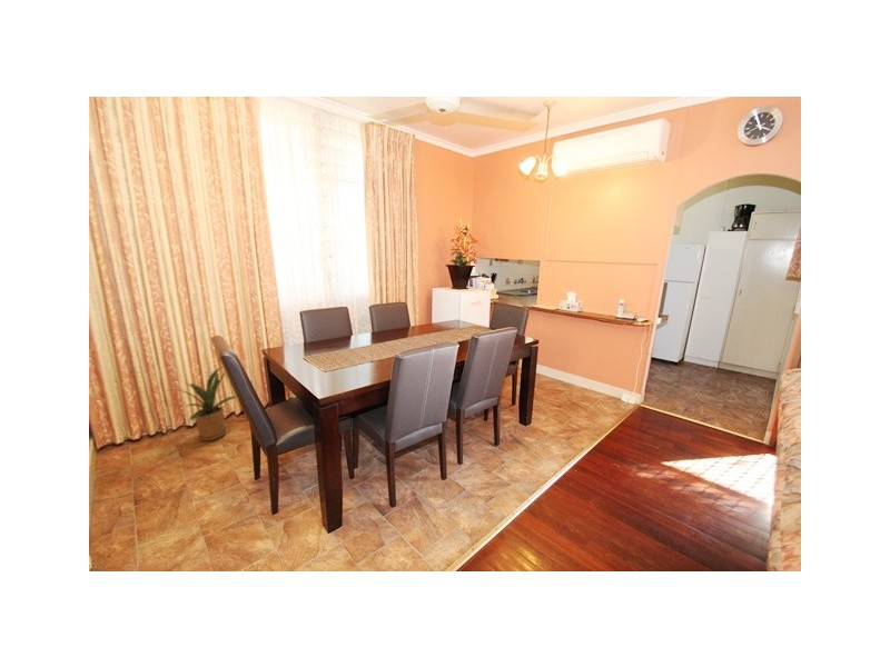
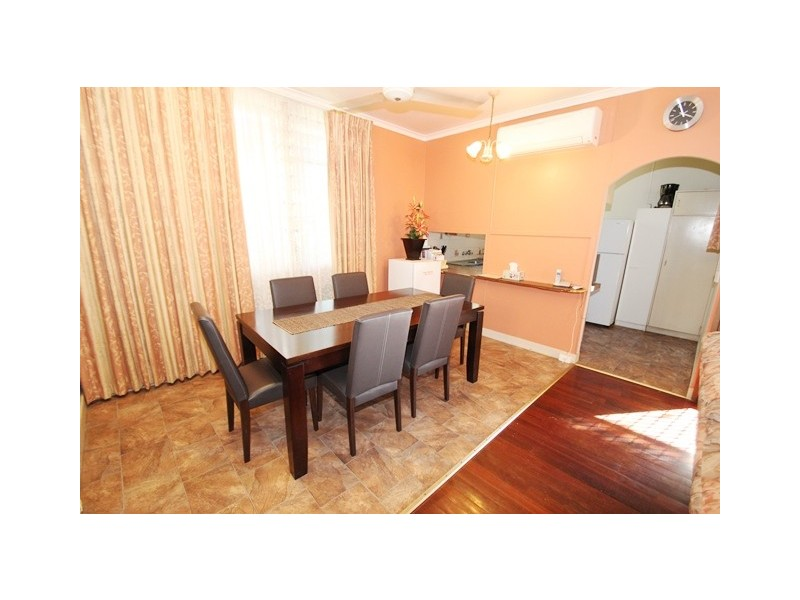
- house plant (205, 402)
